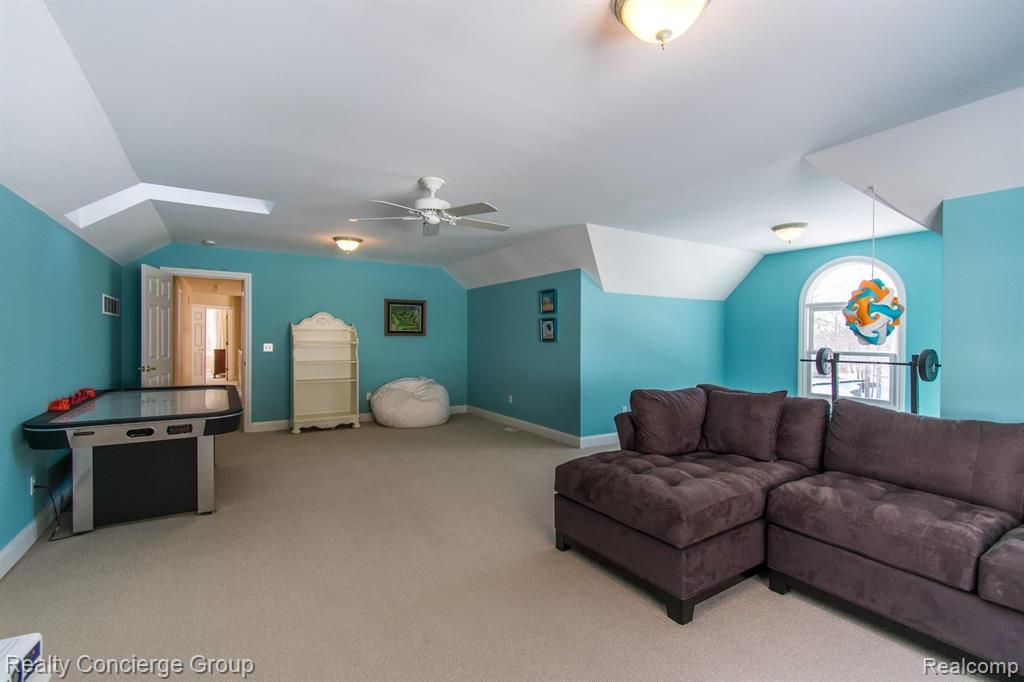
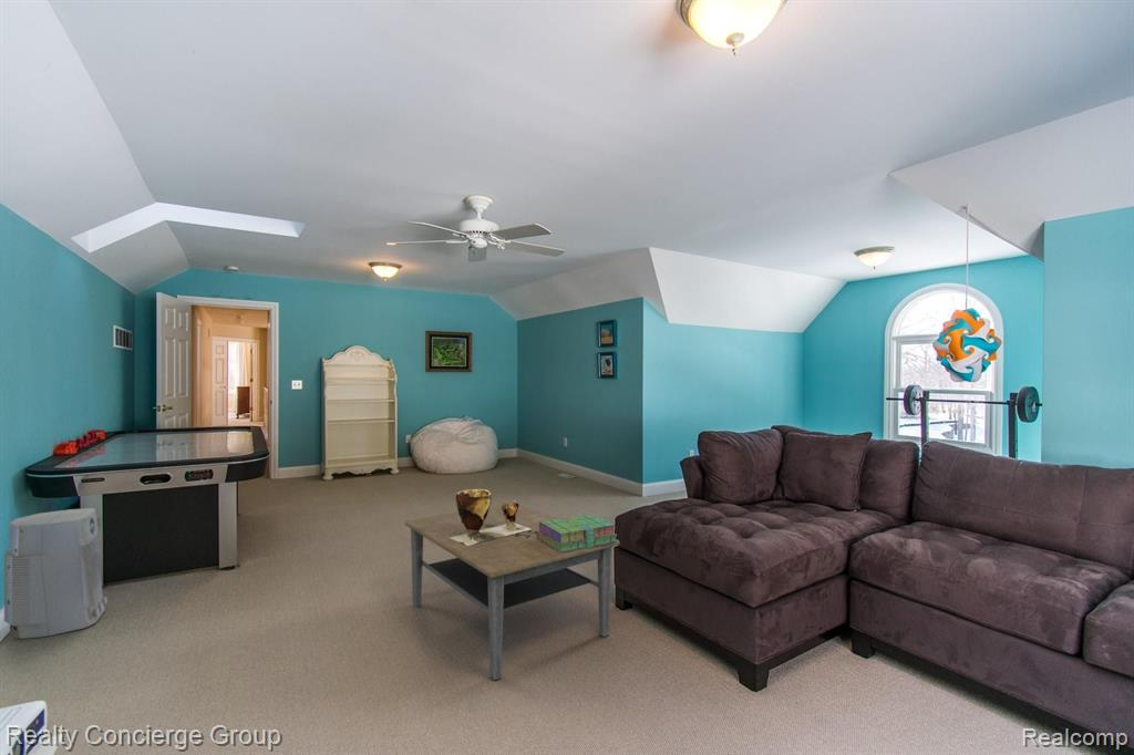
+ air purifier (55, 569)
+ clay pot (488, 508)
+ stack of books (576, 530)
+ coffee table (505, 573)
